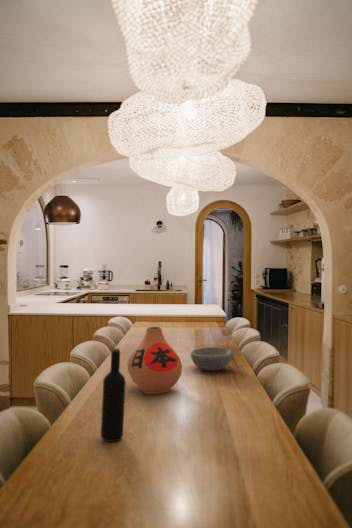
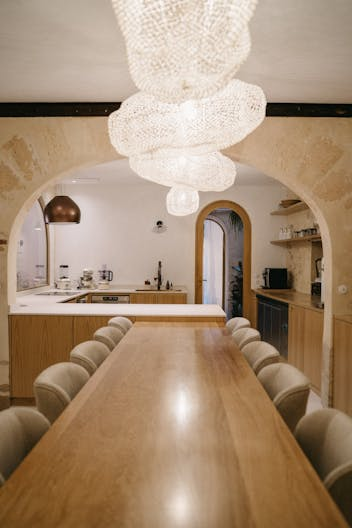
- vase (154, 358)
- bowl (211, 359)
- wine bottle (113, 393)
